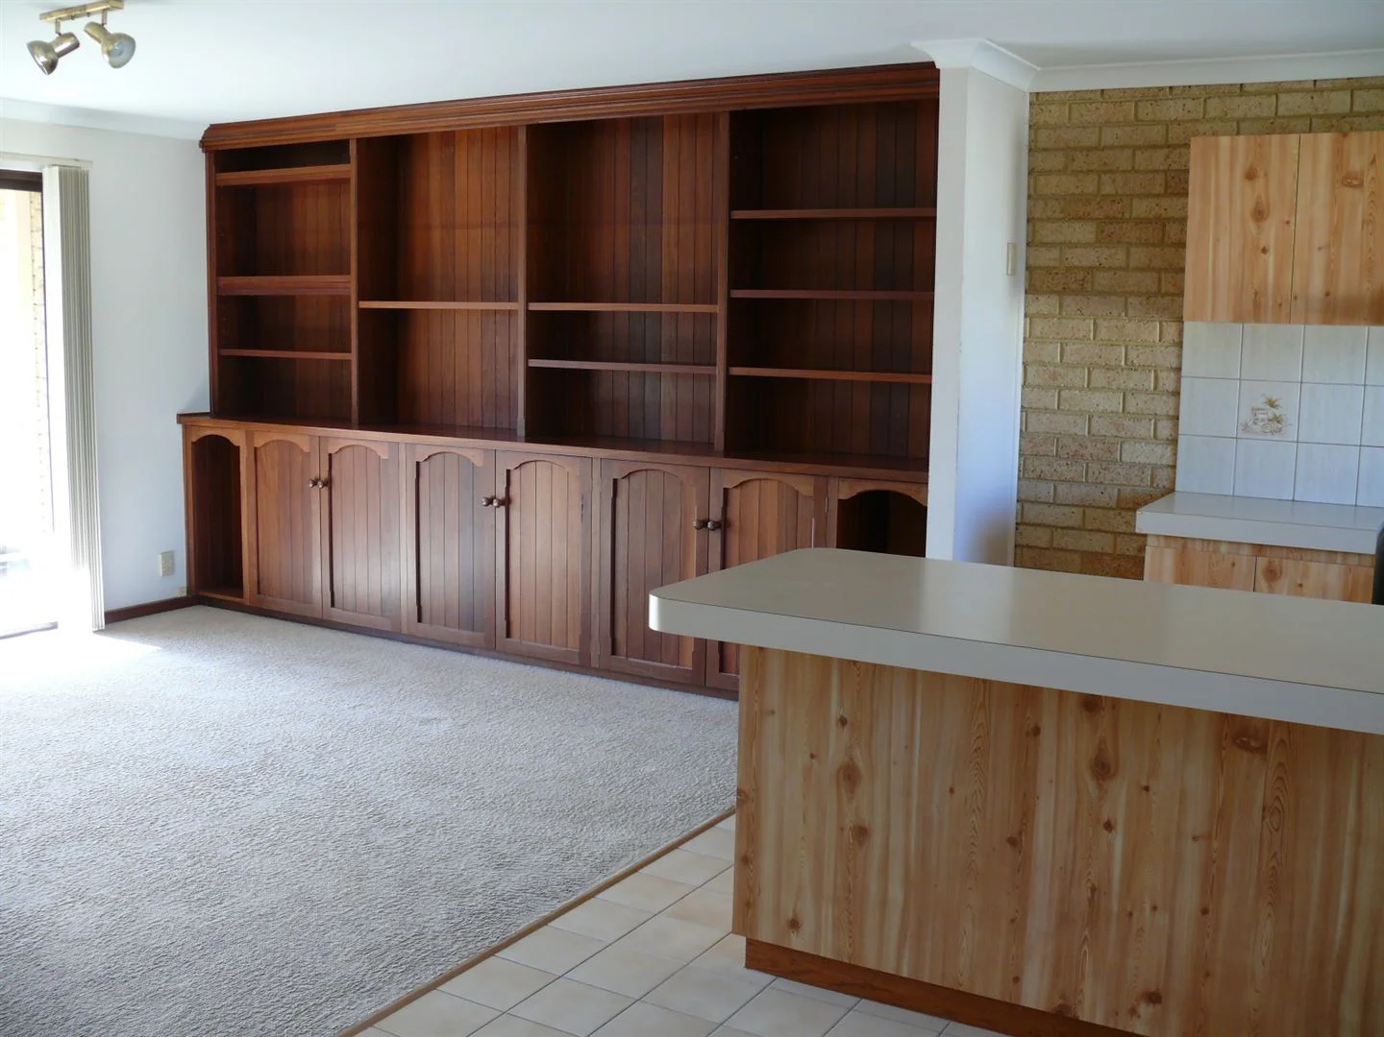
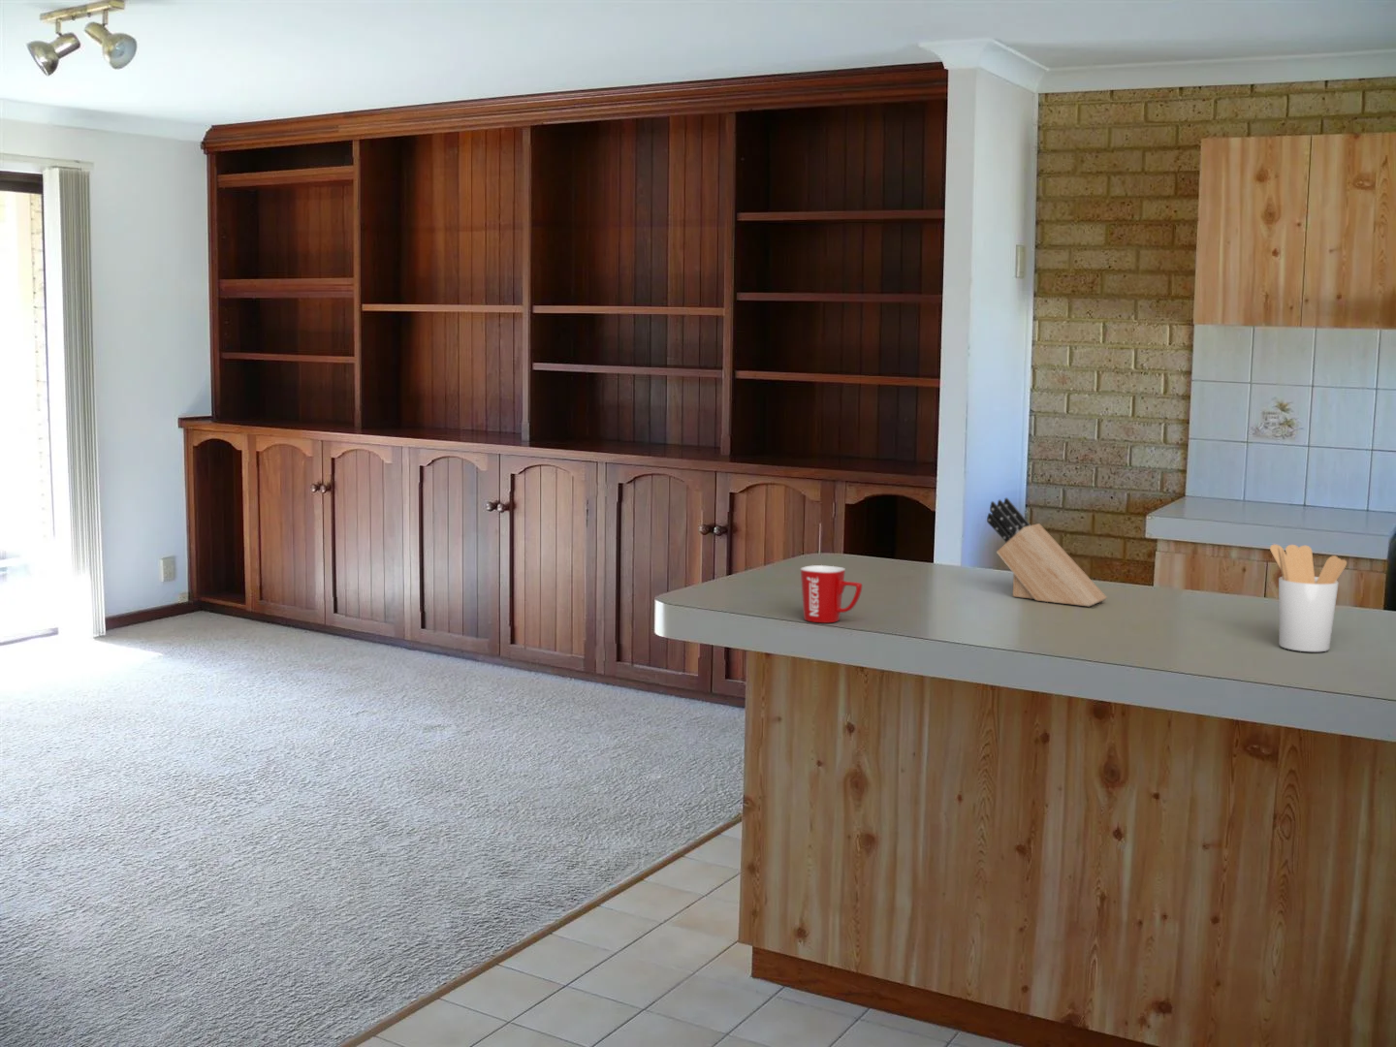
+ knife block (1043, 550)
+ utensil holder (1300, 594)
+ mug (832, 594)
